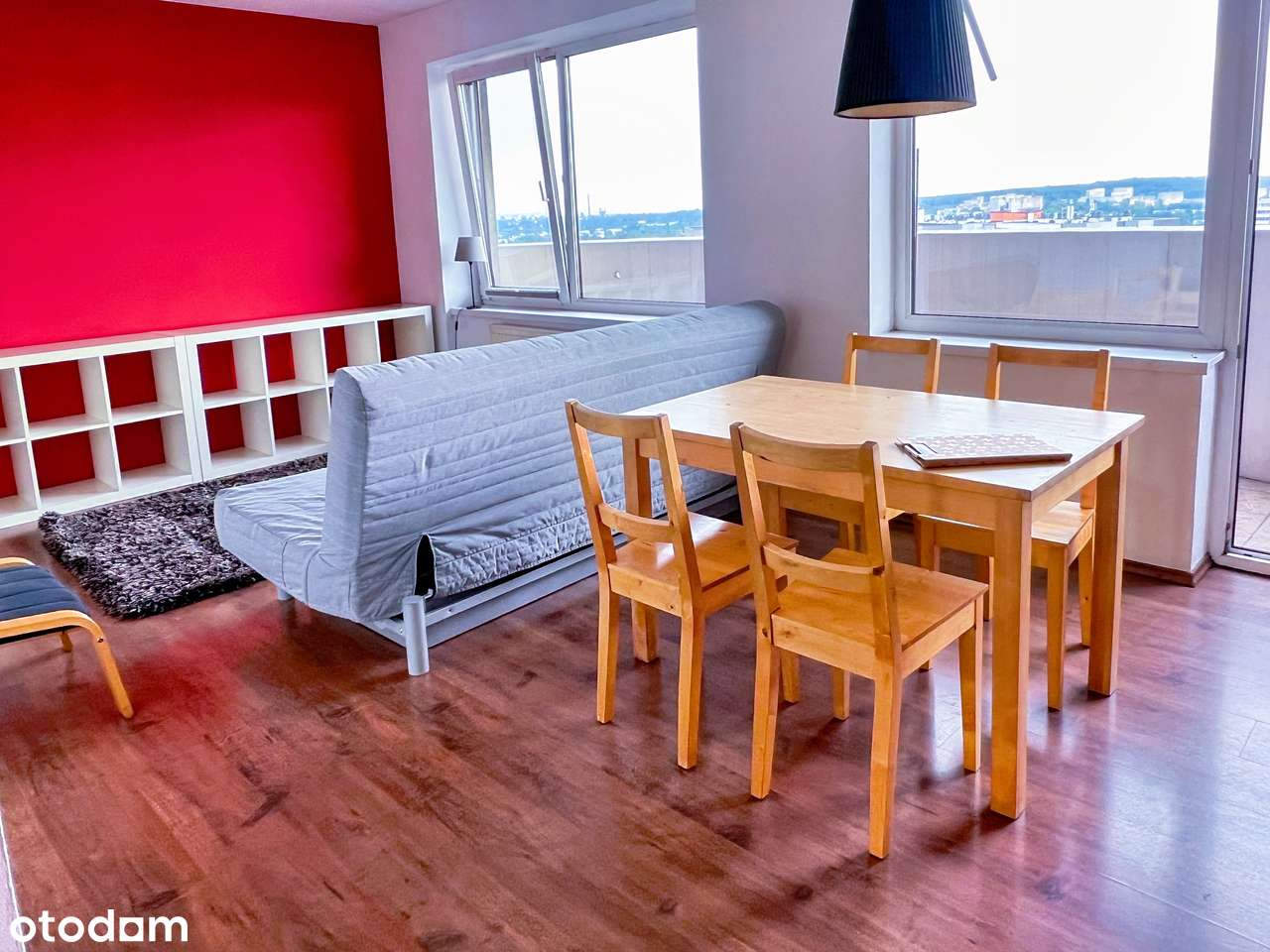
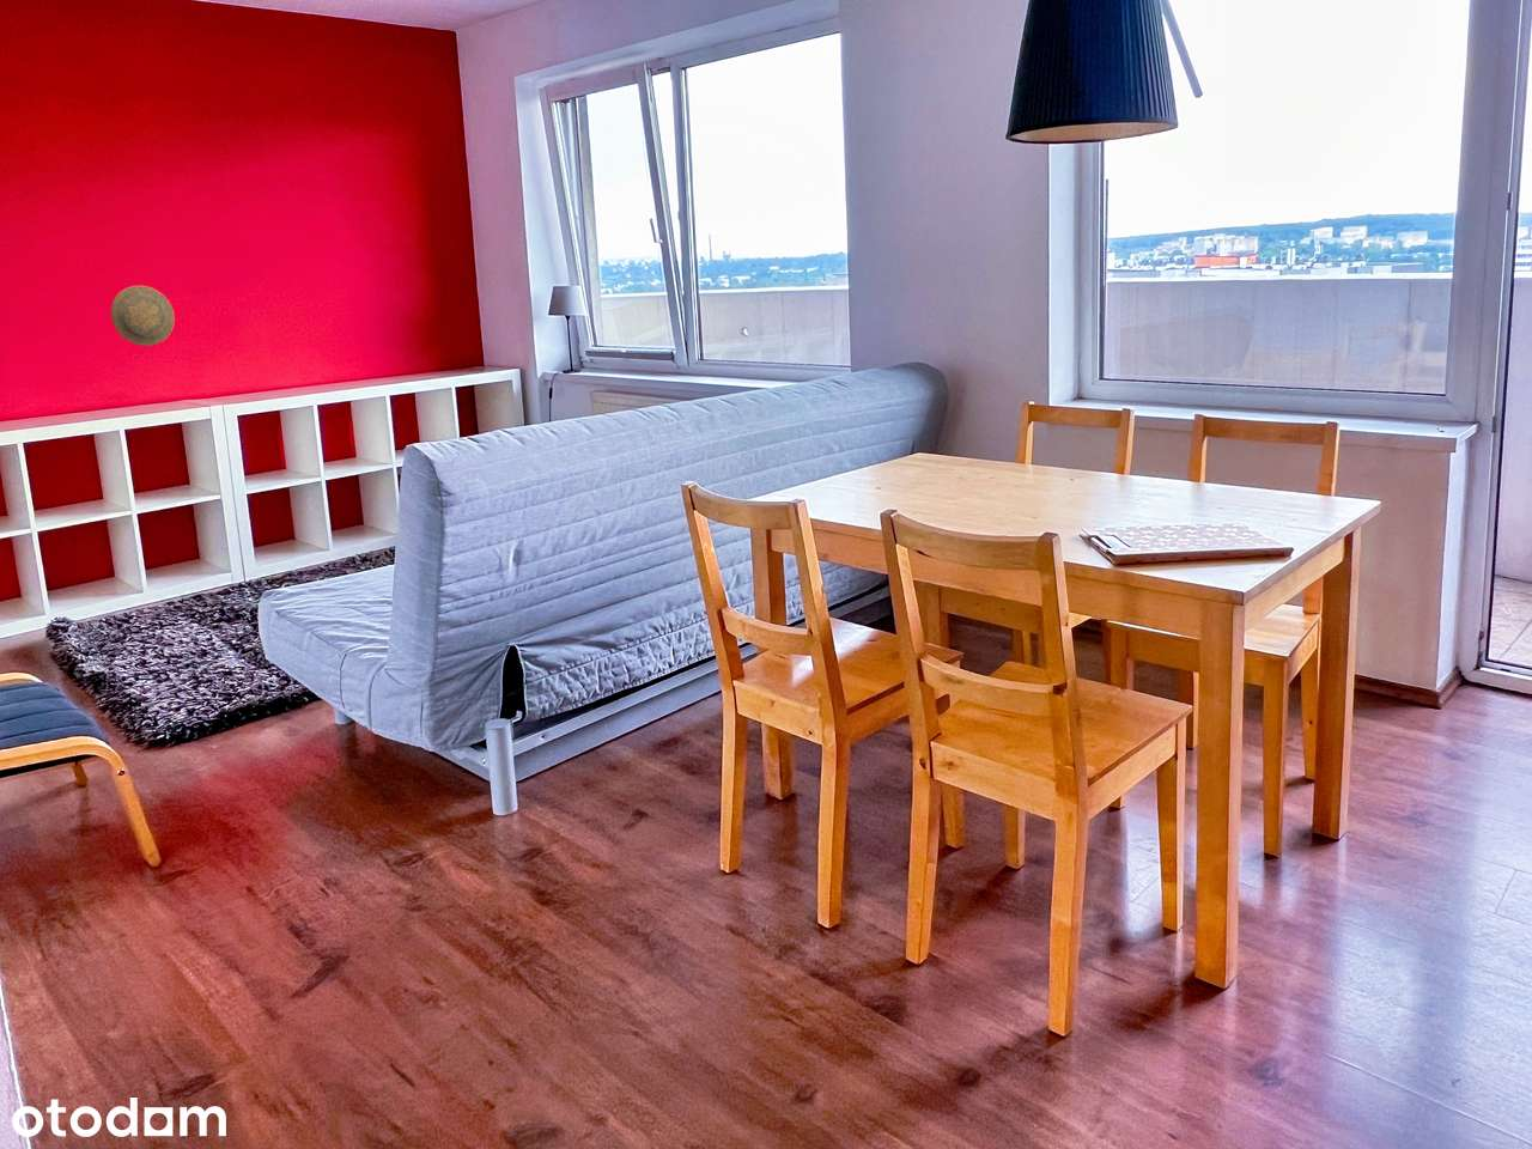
+ decorative plate (144, 315)
